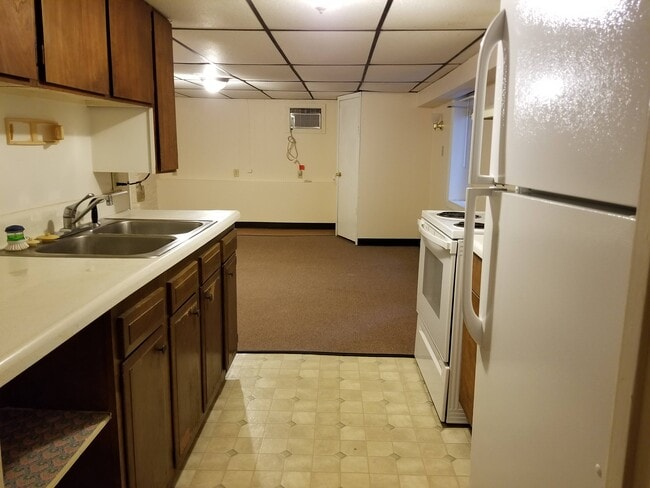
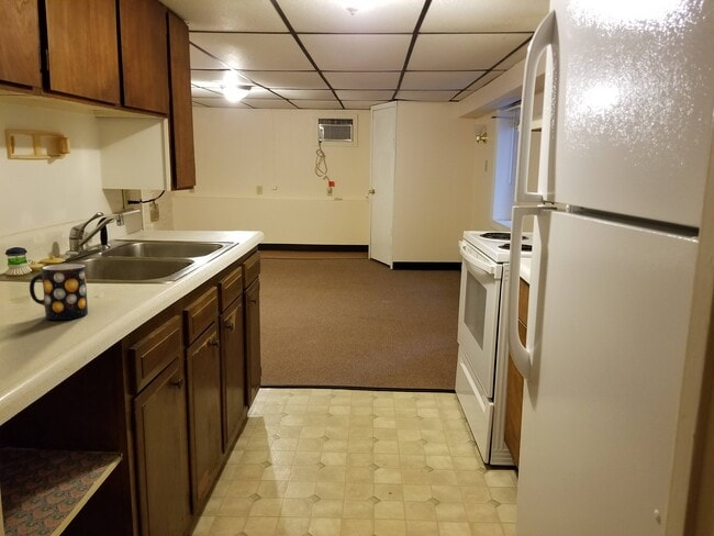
+ mug (57, 291)
